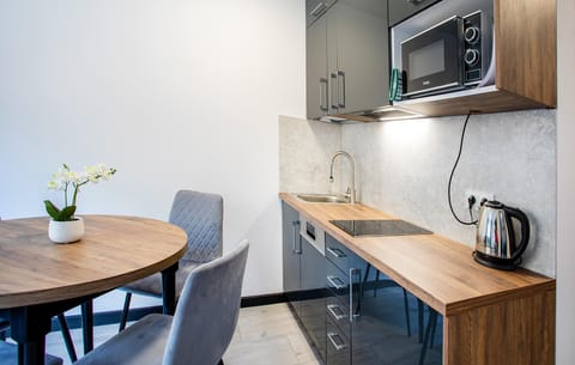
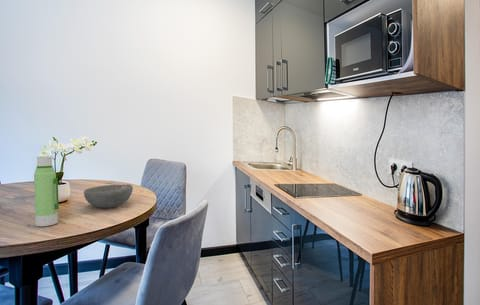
+ bowl (109, 196)
+ water bottle (46, 190)
